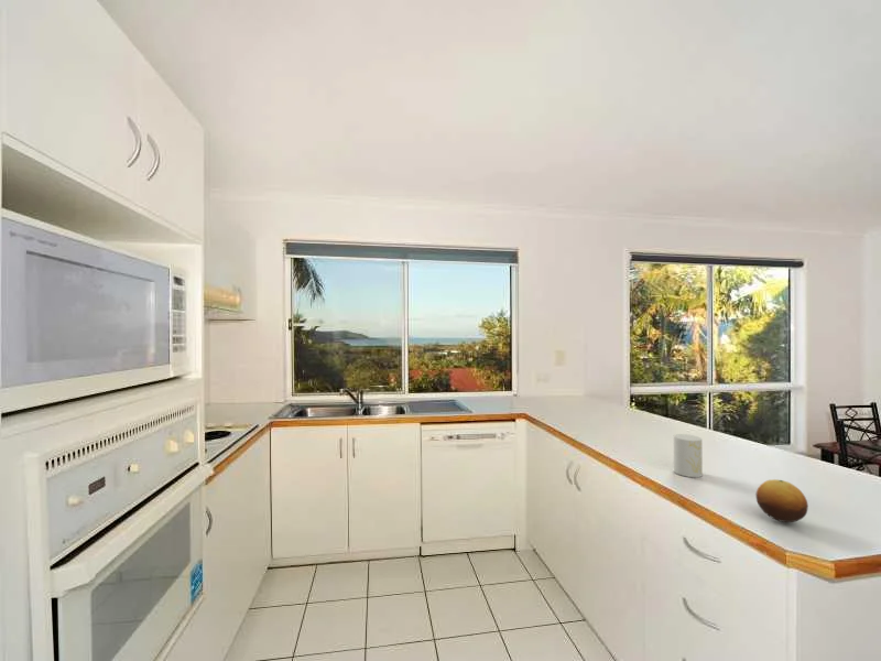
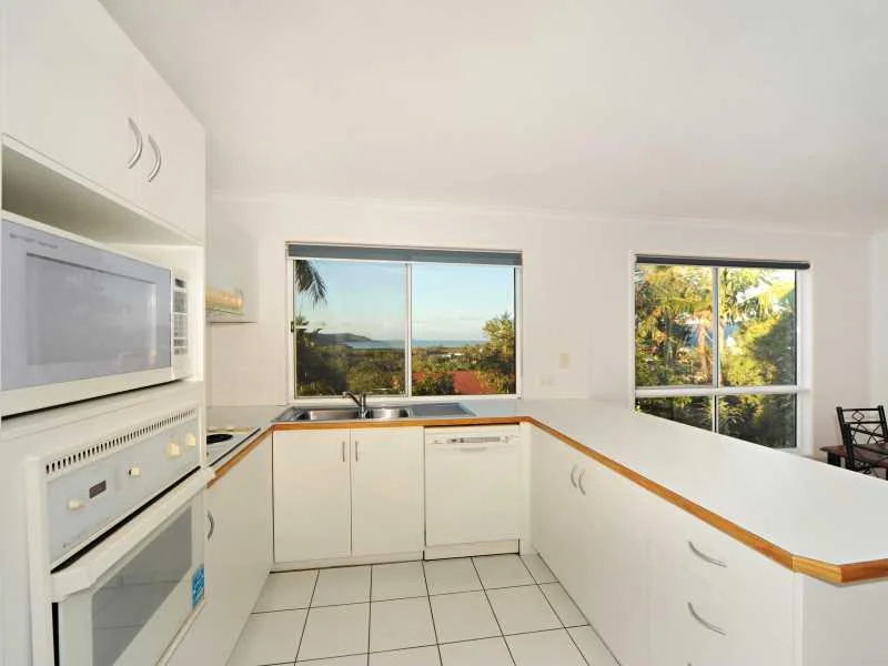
- cup (687, 455)
- fruit (781, 500)
